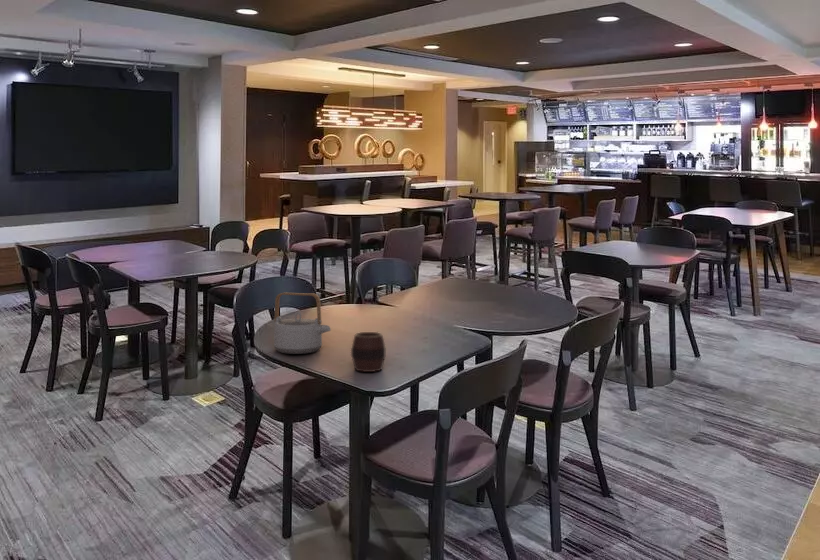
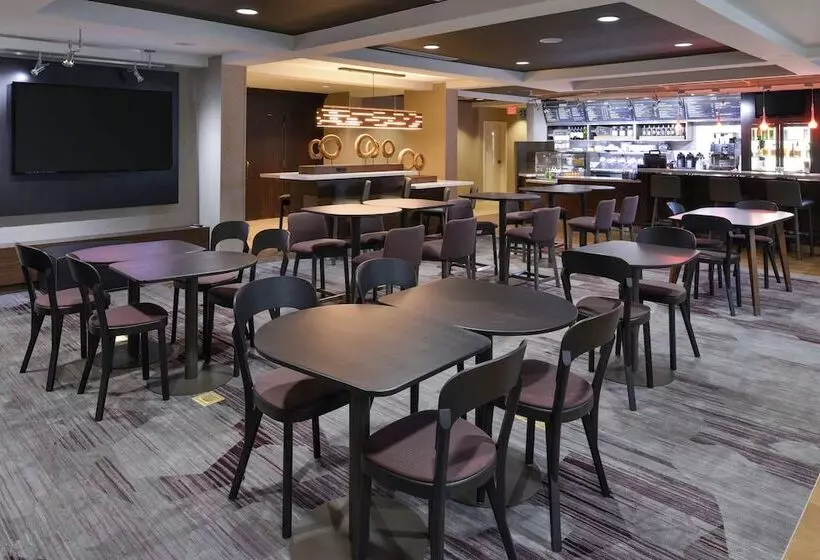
- teapot (302, 321)
- cup (368, 351)
